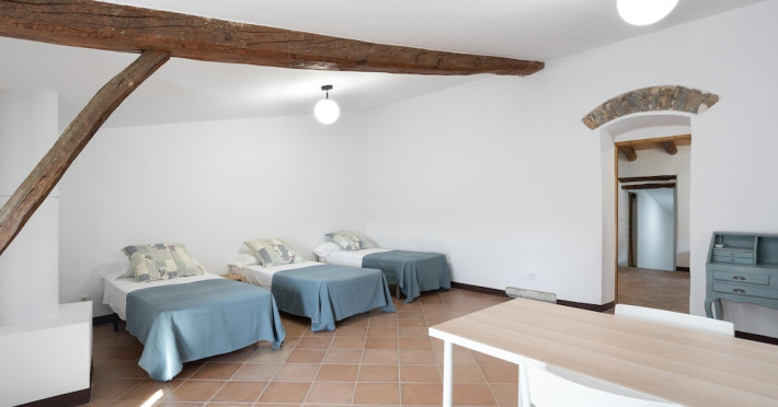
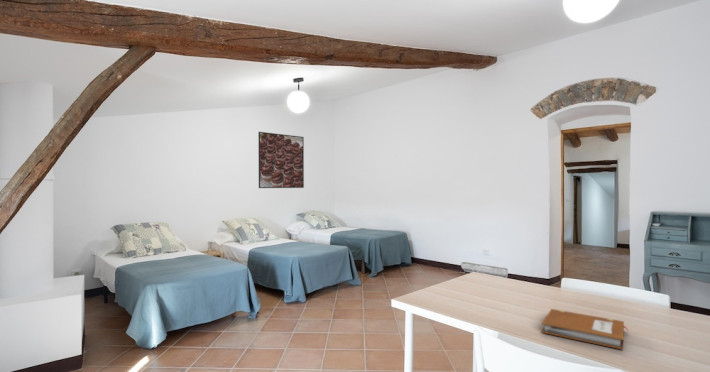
+ notebook (585, 326)
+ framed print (282, 161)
